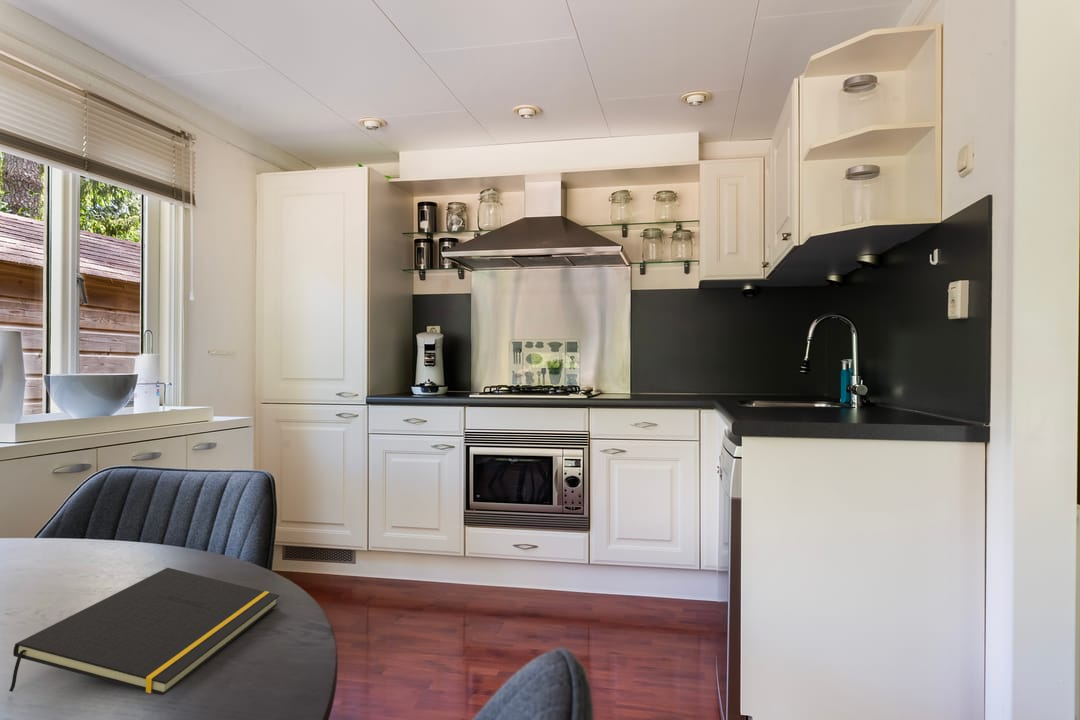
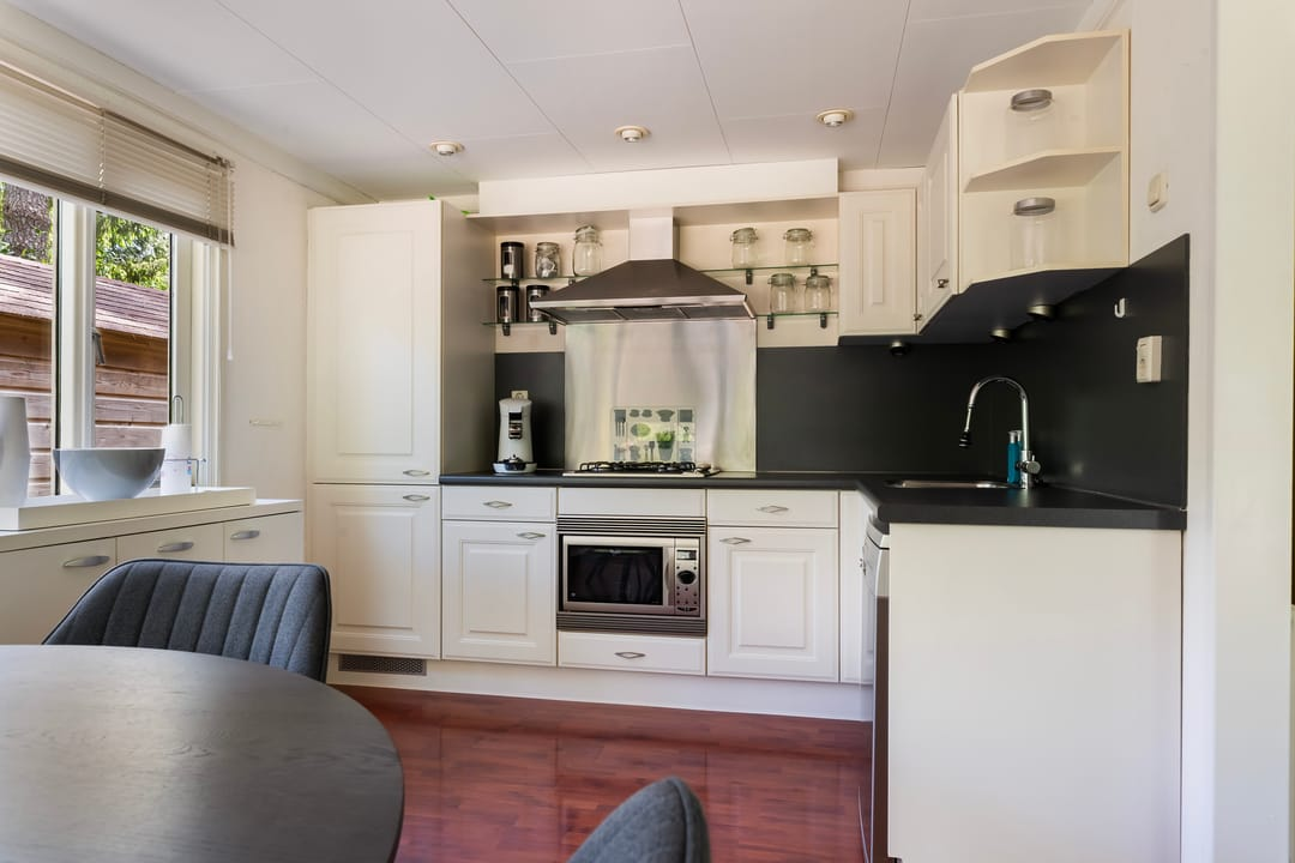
- notepad (165, 621)
